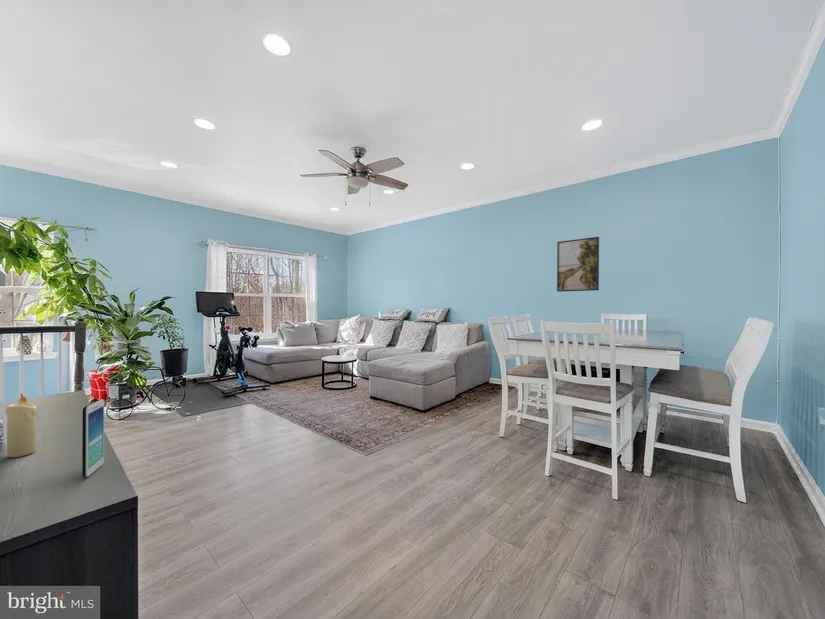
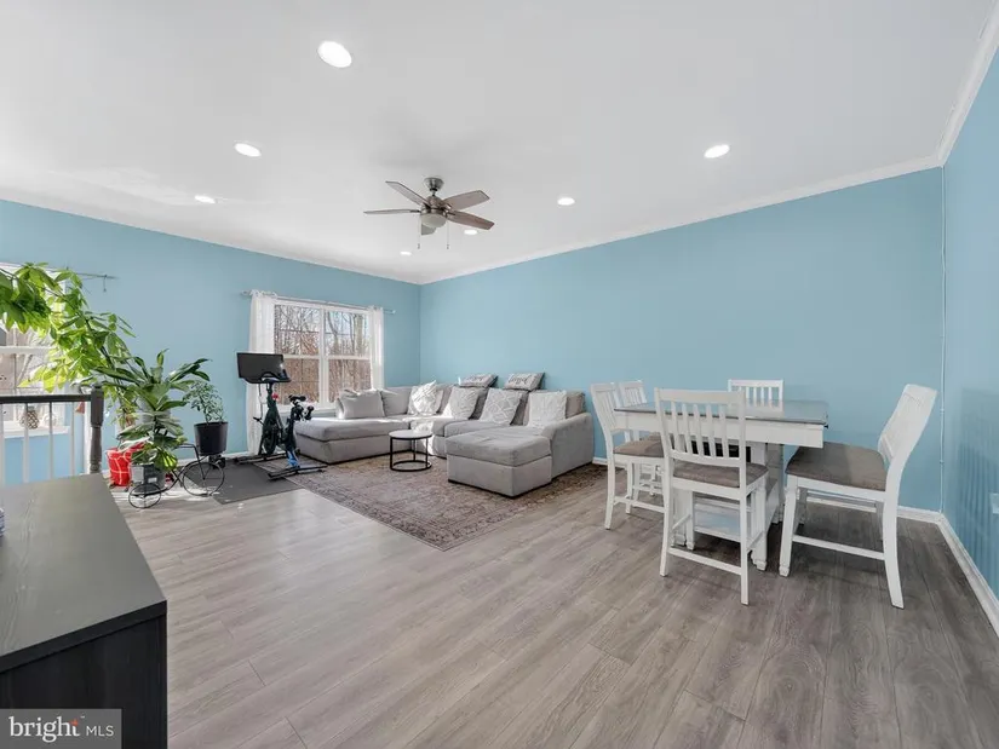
- candle (21, 423)
- smartphone (93, 436)
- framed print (577, 265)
